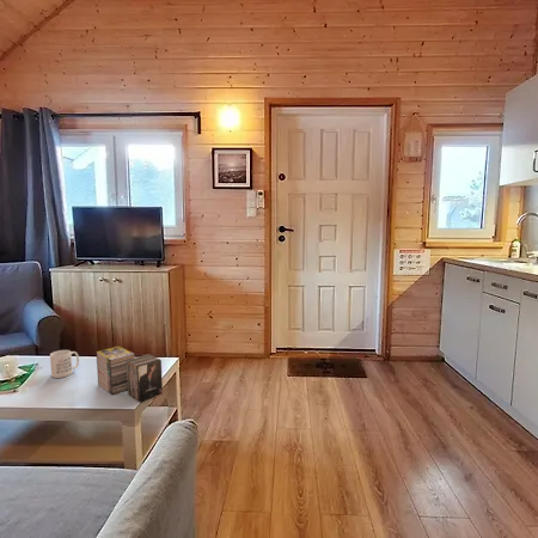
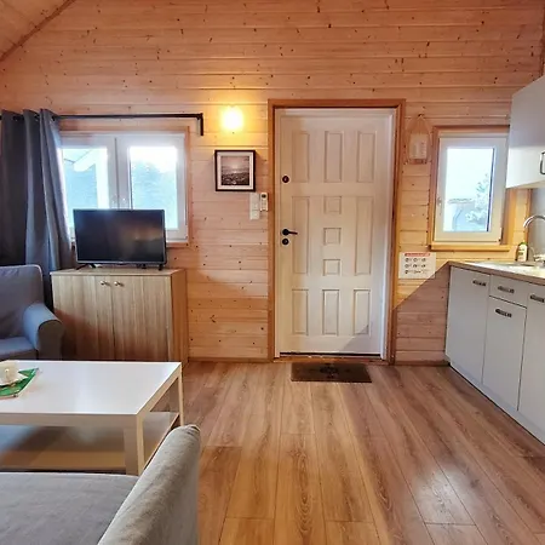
- magazine (128, 372)
- mug (65, 362)
